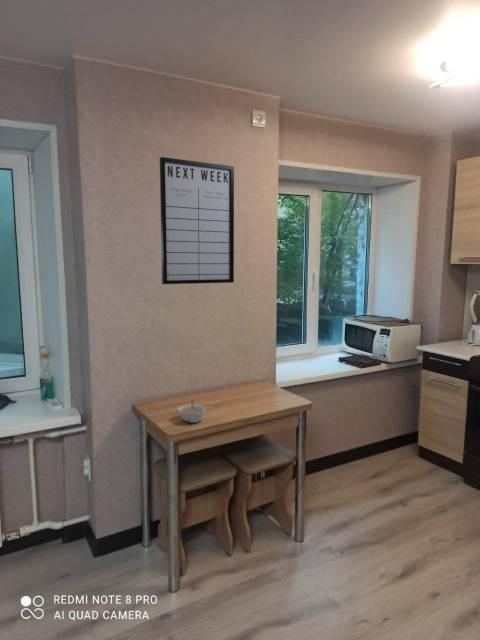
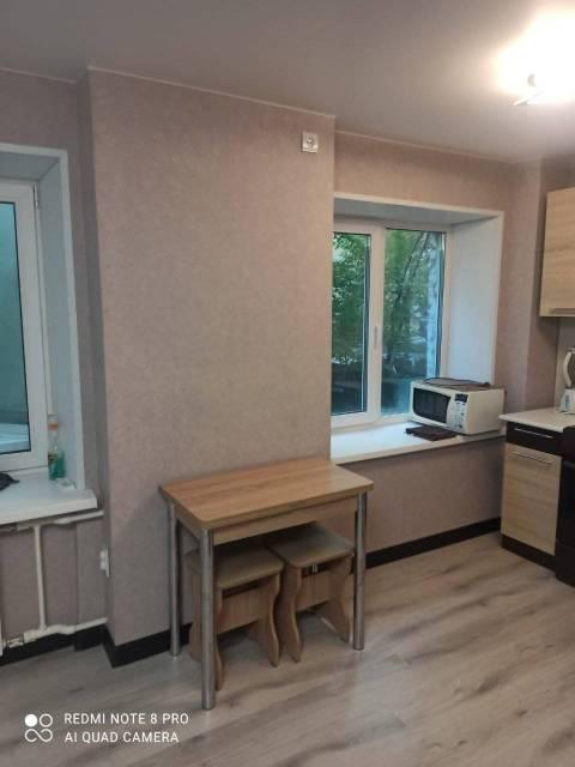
- writing board (198, 223)
- legume (191, 412)
